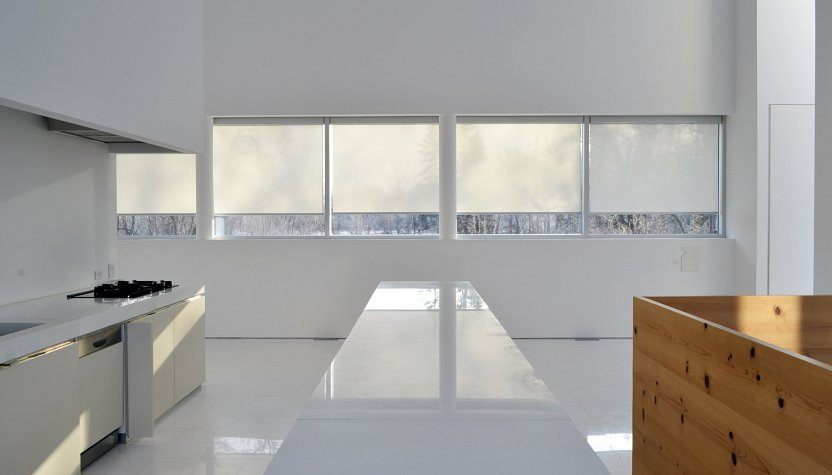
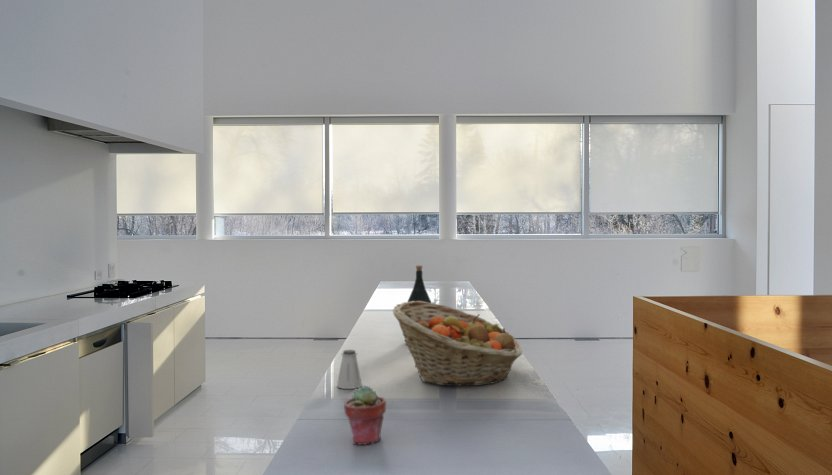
+ saltshaker (349, 368)
+ fruit basket (457, 338)
+ potted succulent (365, 412)
+ wine bottle (419, 300)
